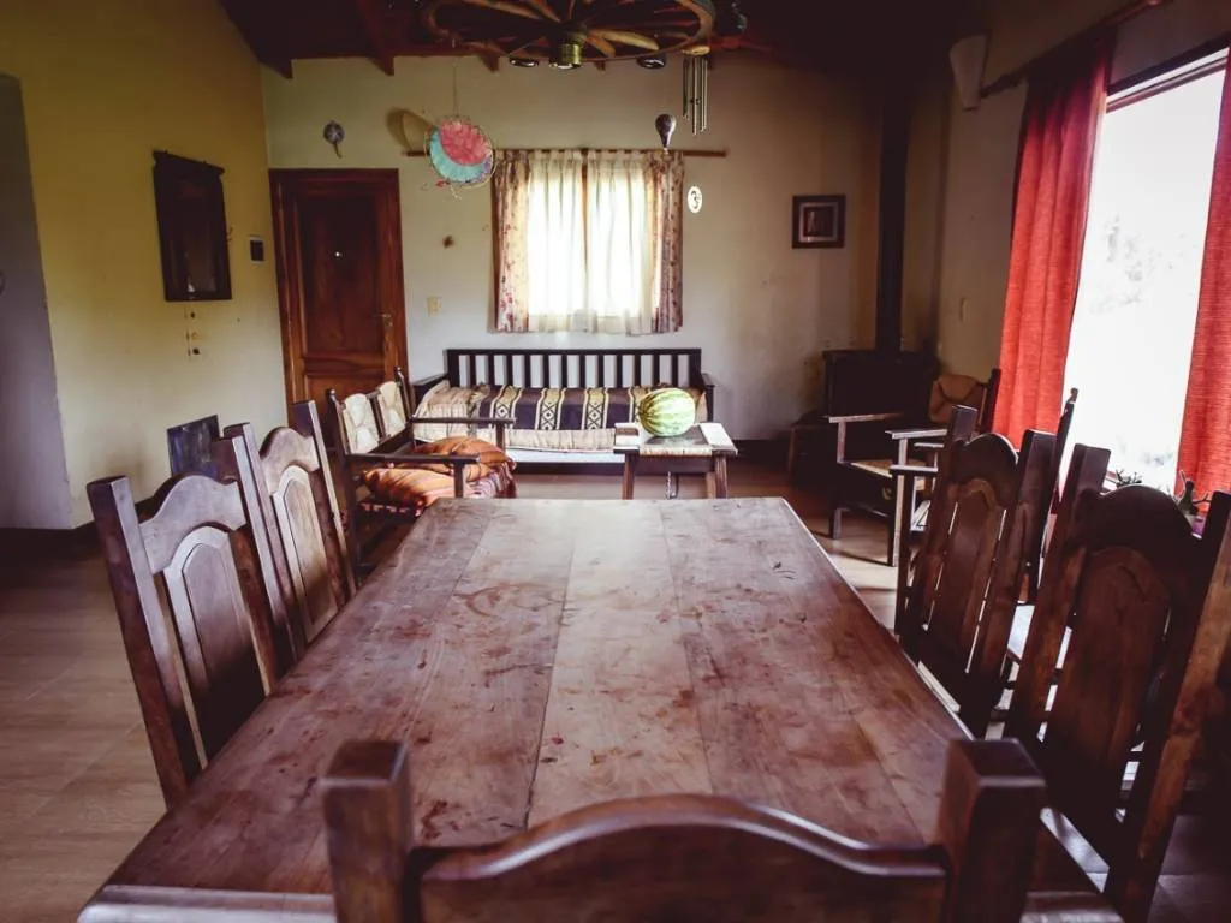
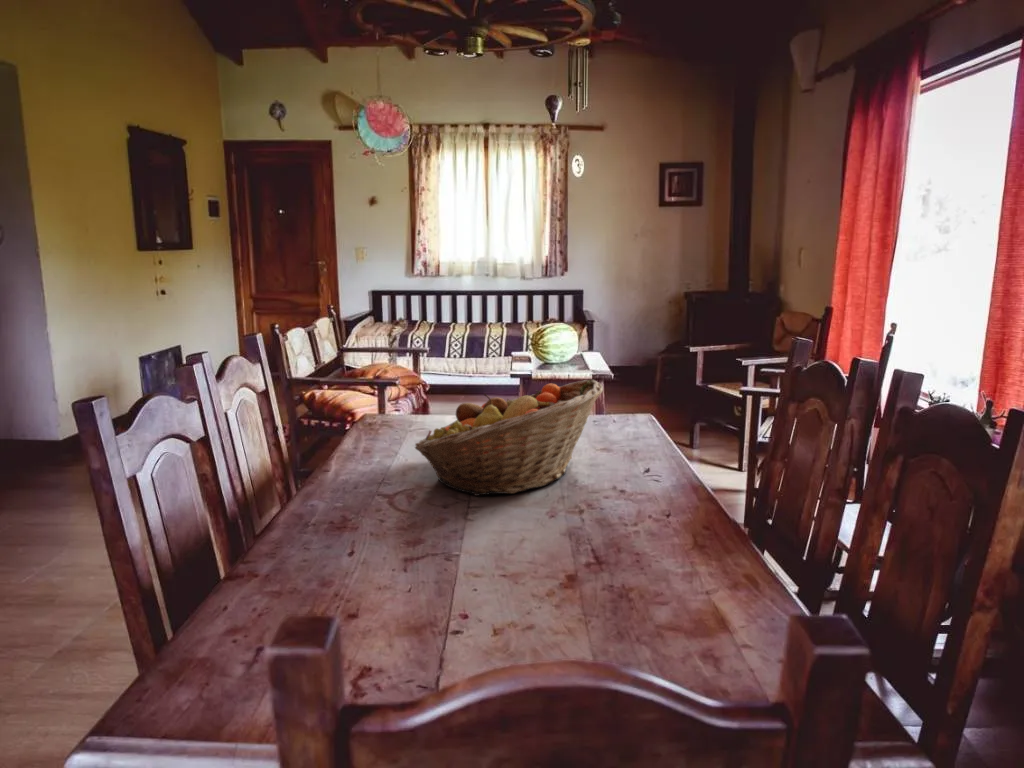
+ fruit basket (512, 428)
